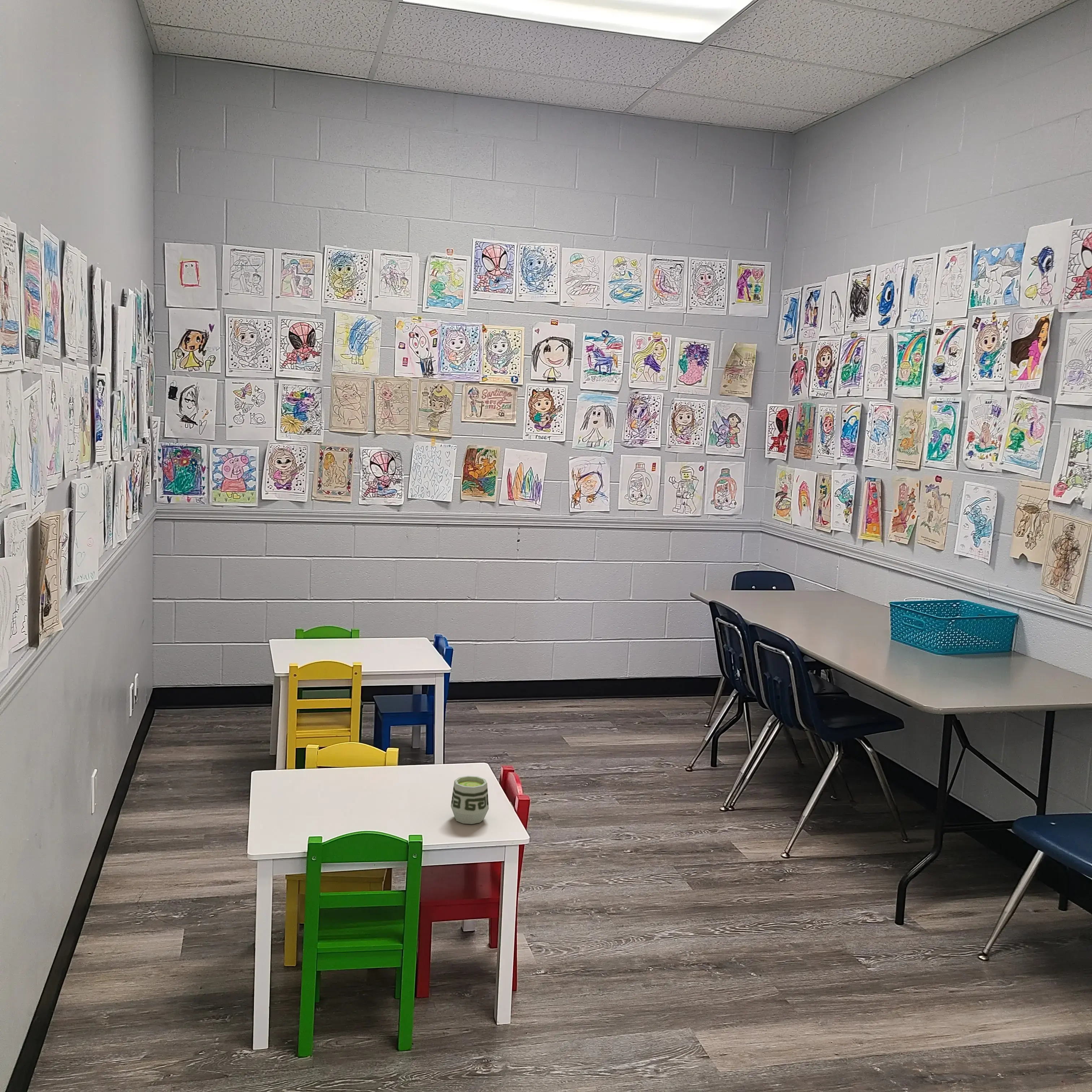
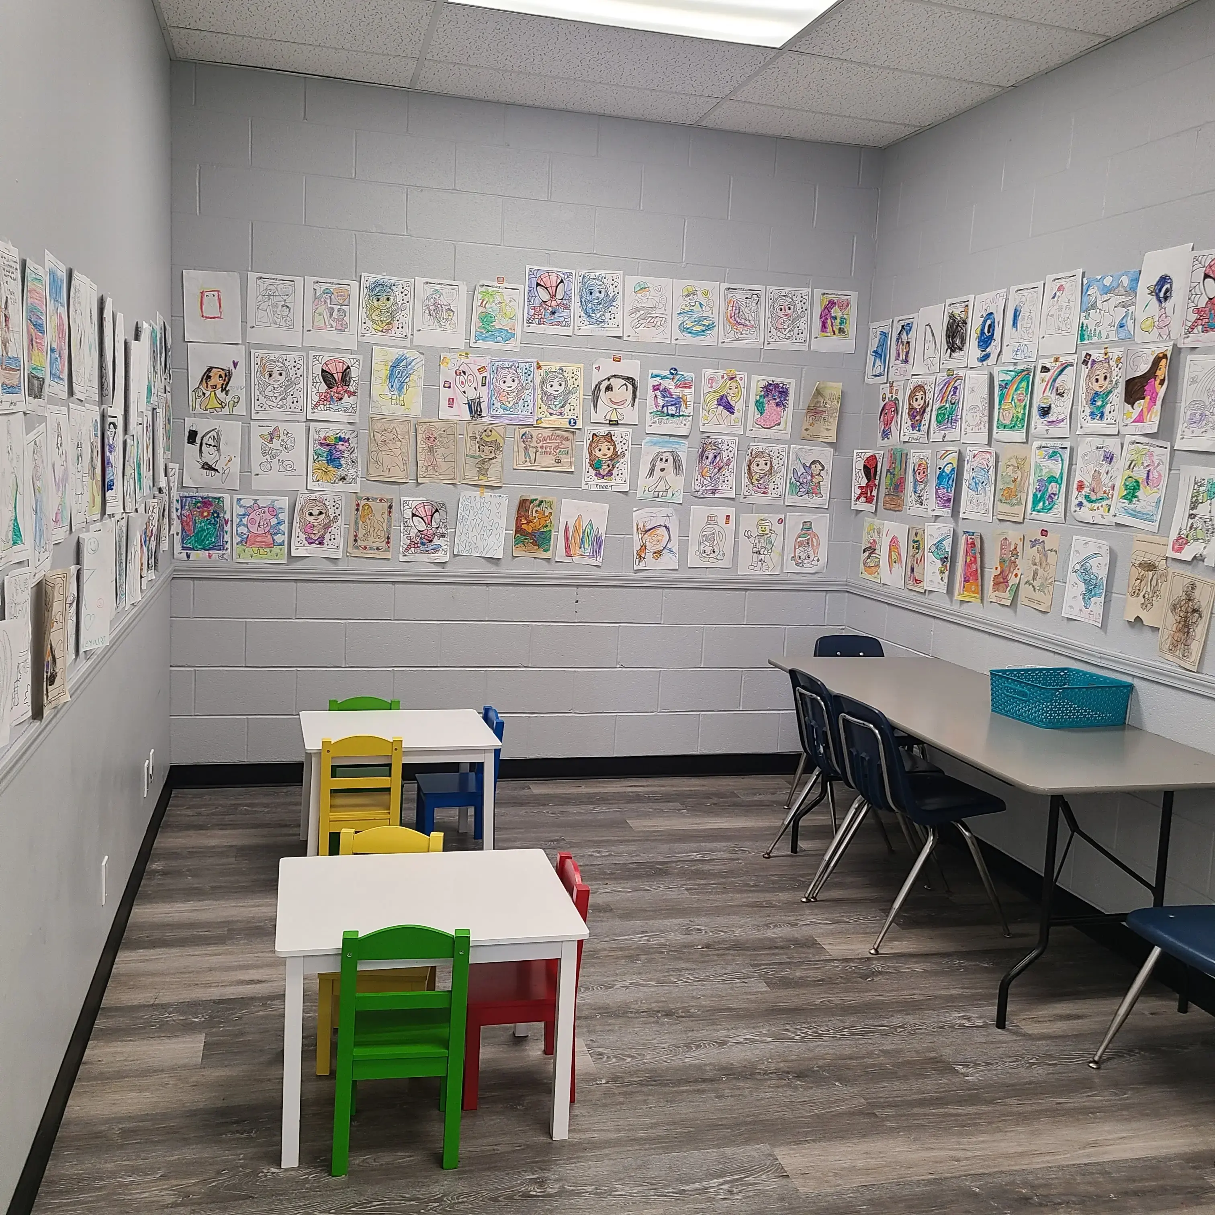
- cup (470, 800)
